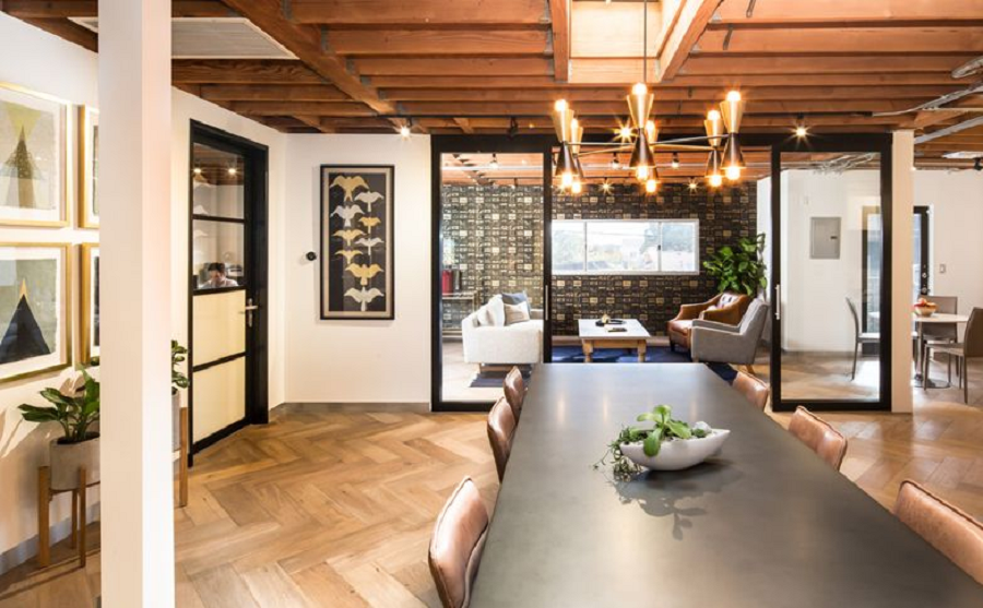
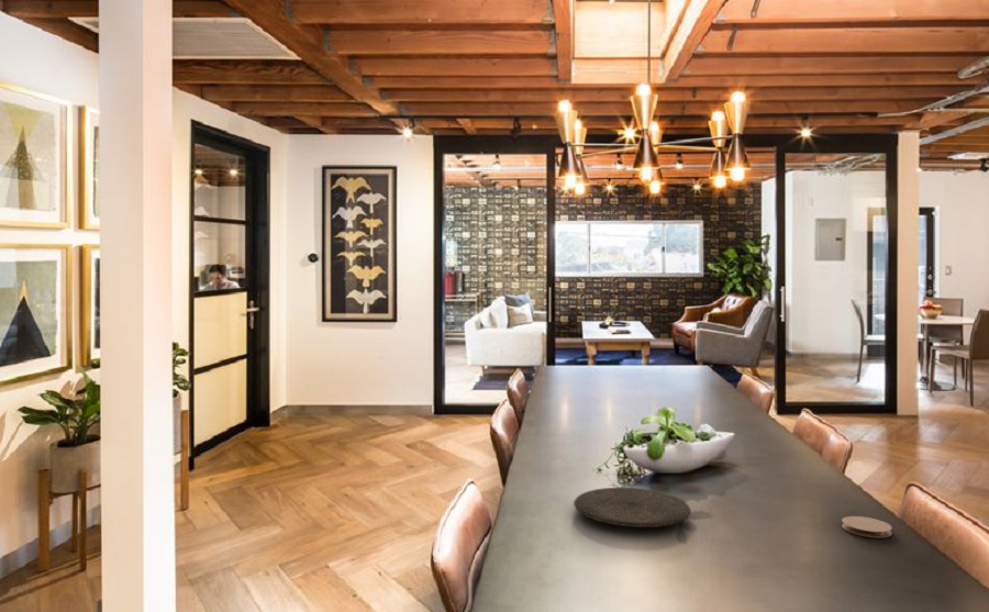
+ coaster (866, 526)
+ plate (631, 510)
